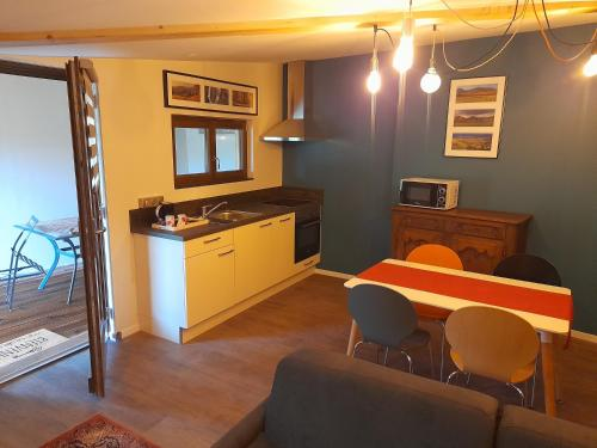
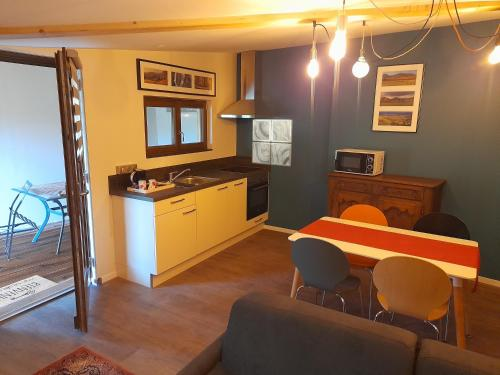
+ wall art (271, 141)
